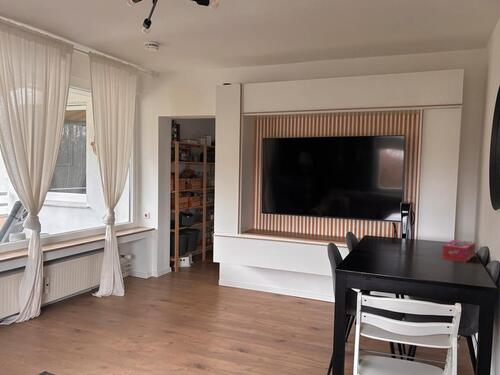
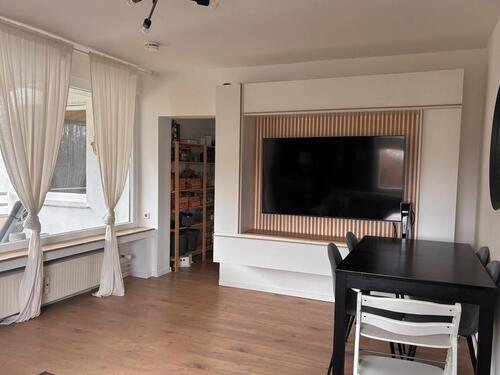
- tissue box (458, 250)
